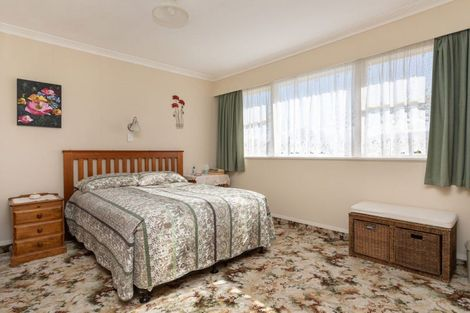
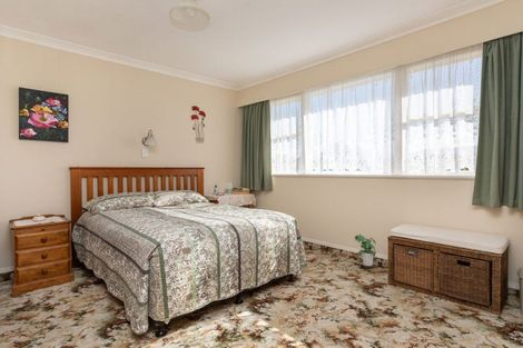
+ potted plant (365, 249)
